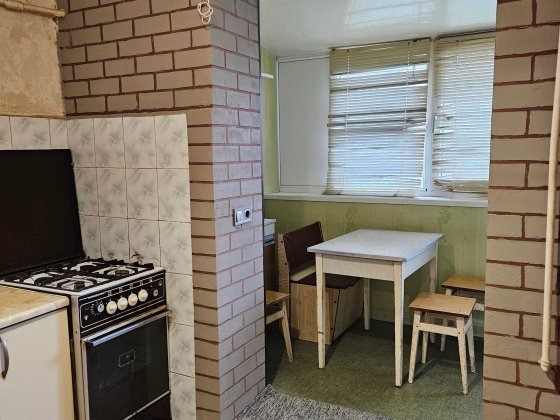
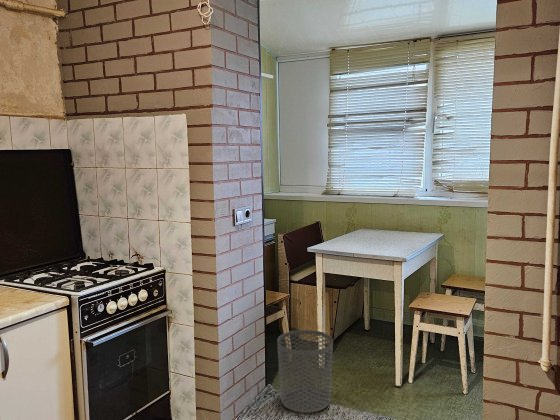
+ waste bin (305, 370)
